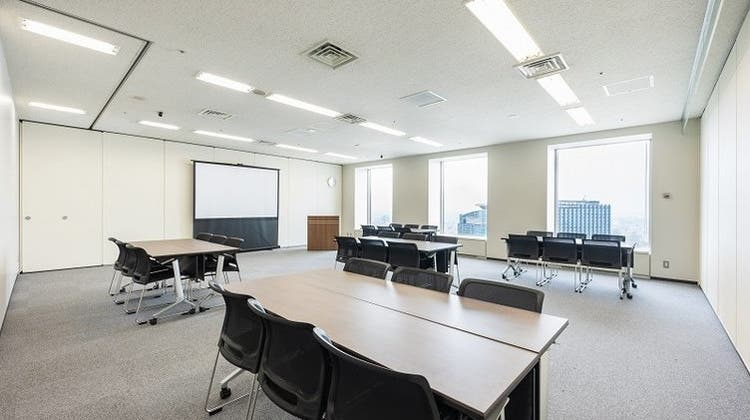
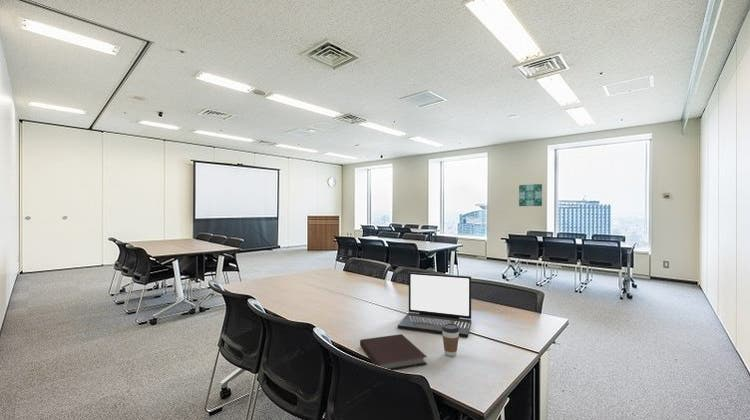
+ coffee cup (450, 339)
+ laptop (435, 301)
+ notebook (391, 351)
+ wall art (530, 195)
